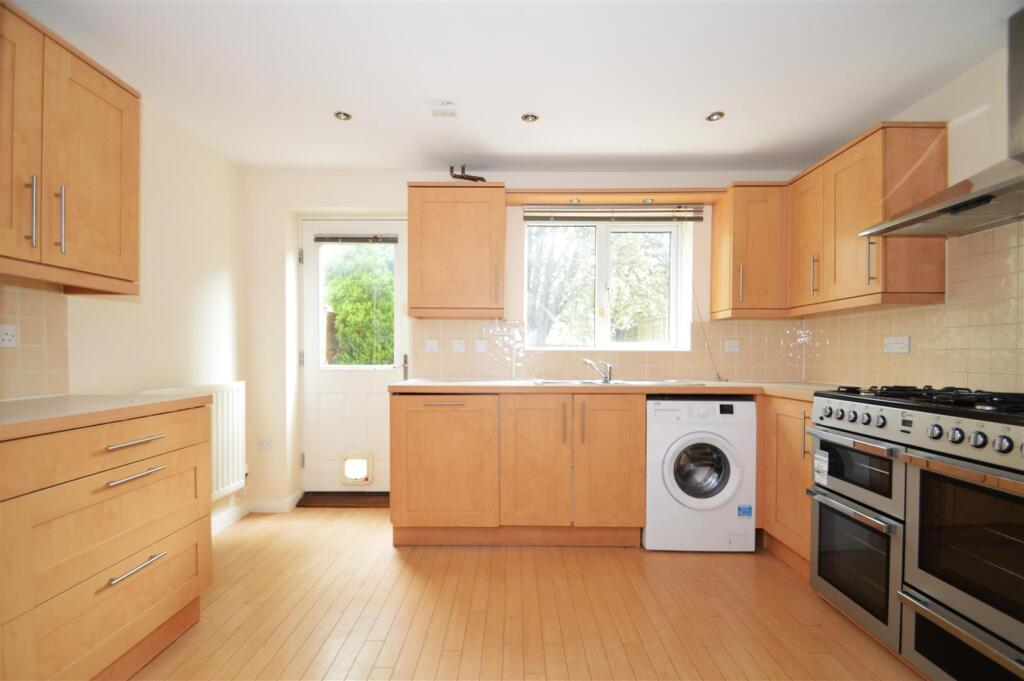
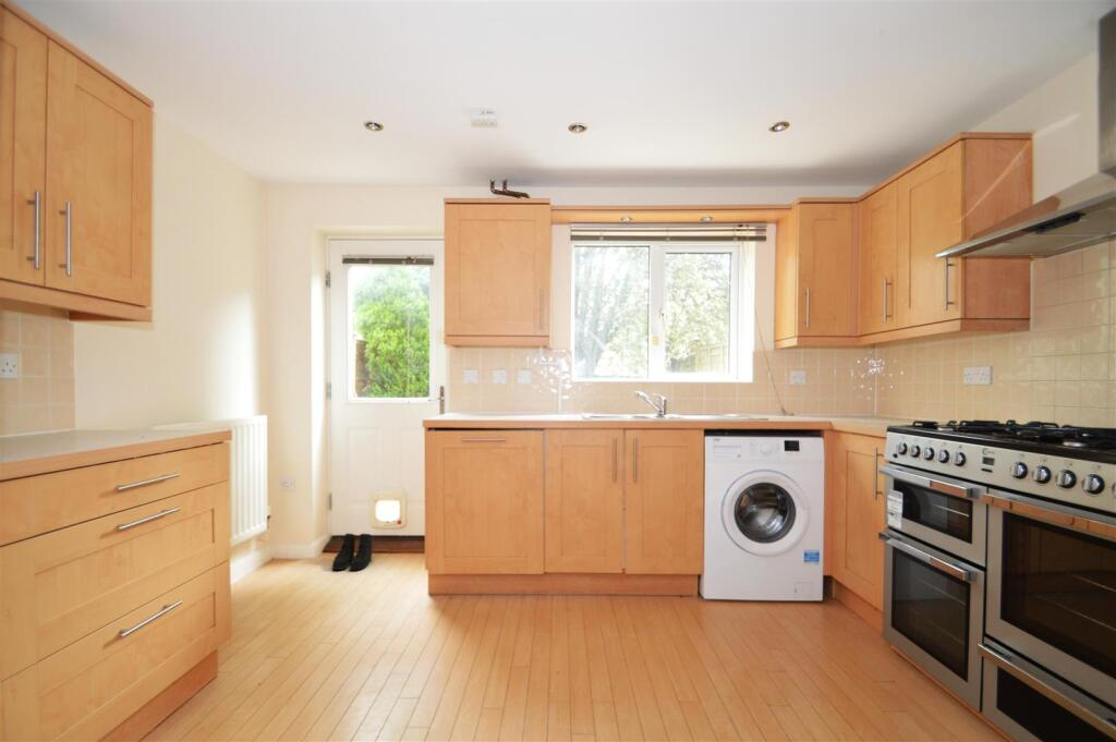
+ boots (353, 549)
